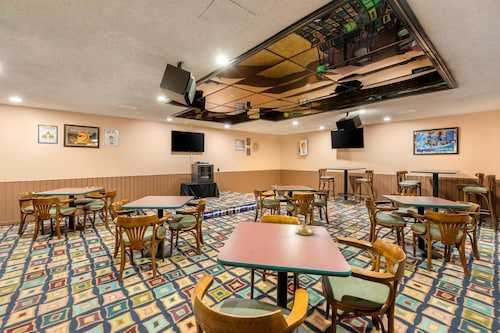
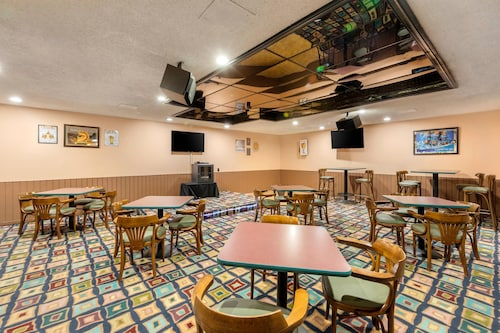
- candle holder (305, 224)
